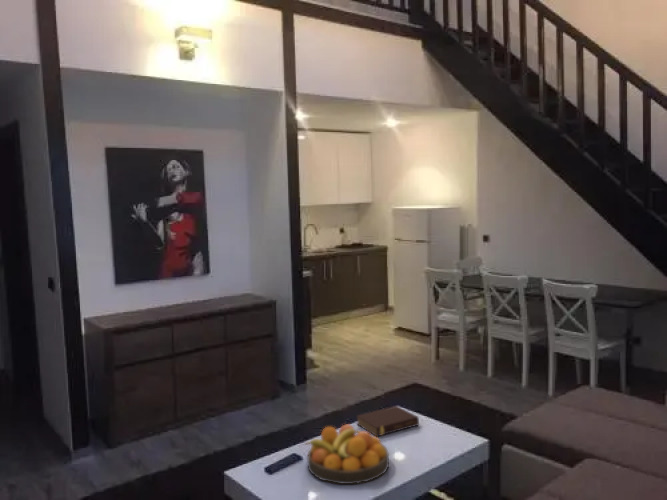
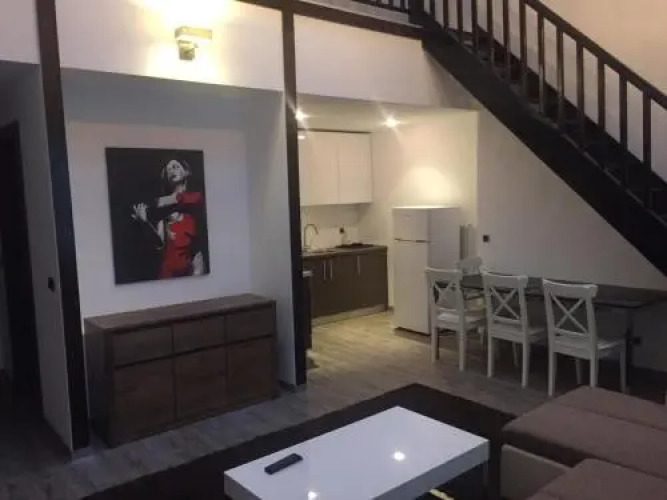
- fruit bowl (347, 447)
- book (387, 420)
